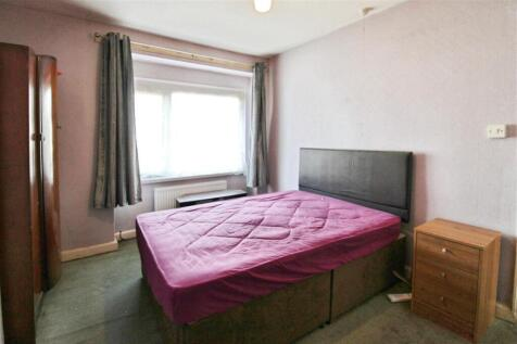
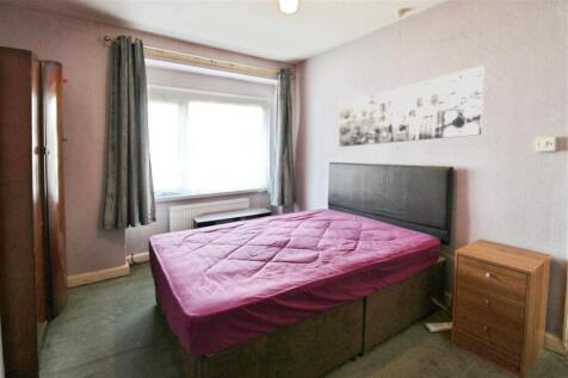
+ wall art (395, 116)
